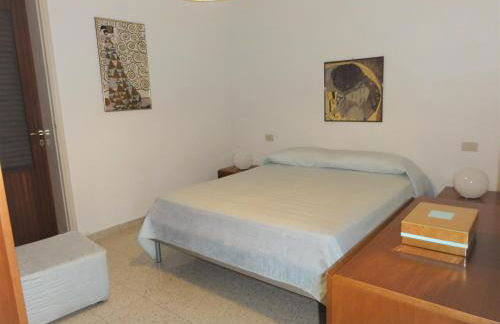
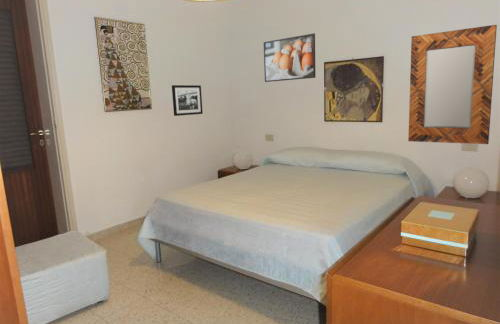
+ picture frame (187, 100)
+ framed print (288, 59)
+ home mirror (448, 88)
